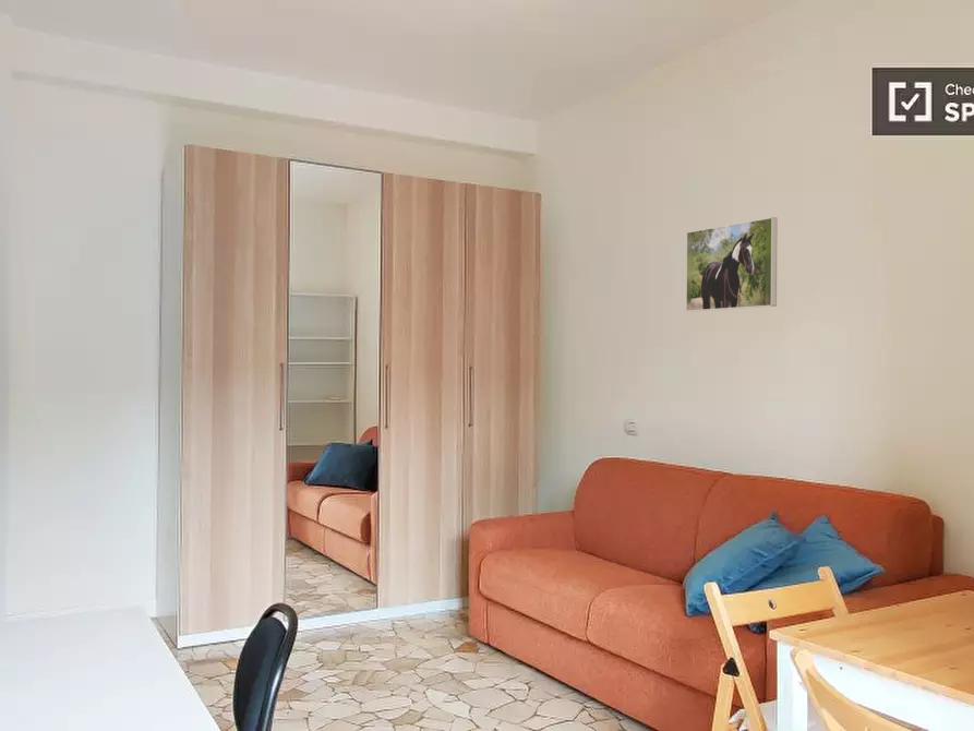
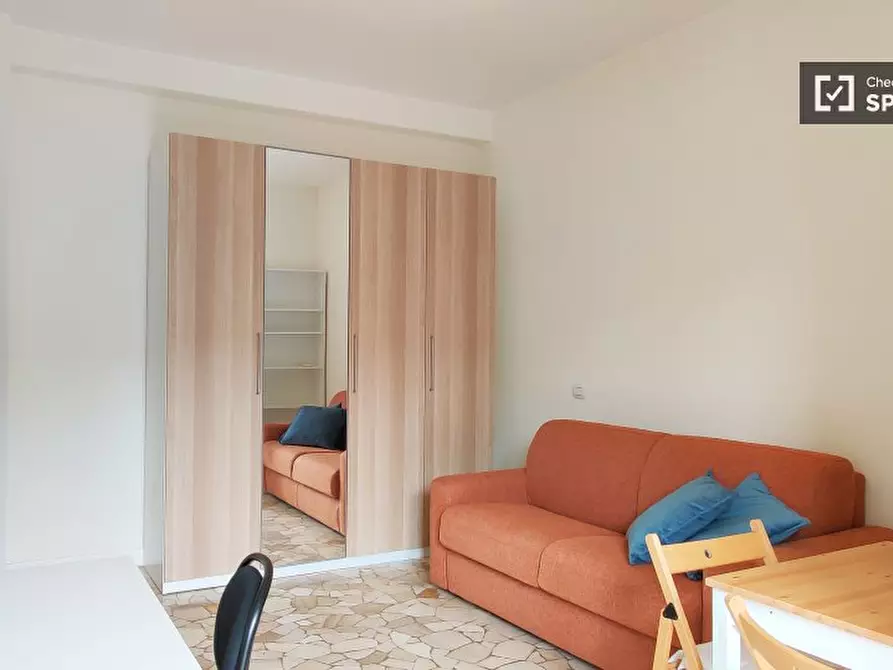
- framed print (729, 266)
